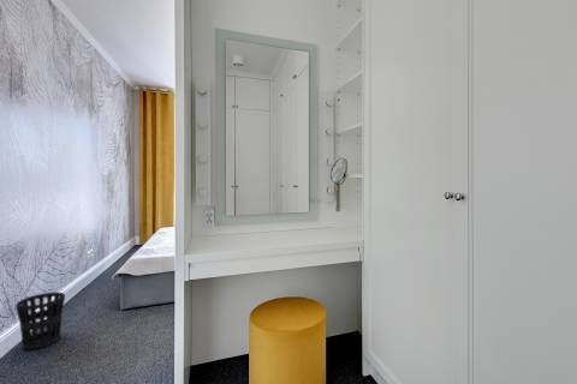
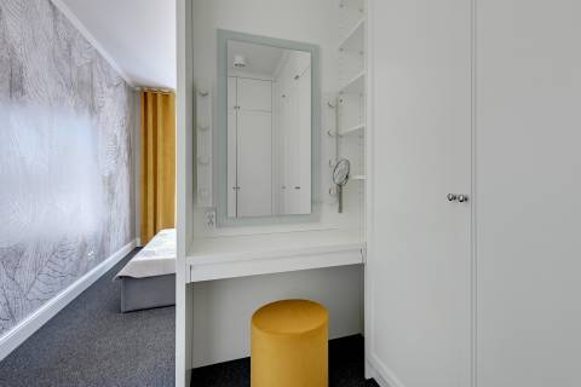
- wastebasket (41, 319)
